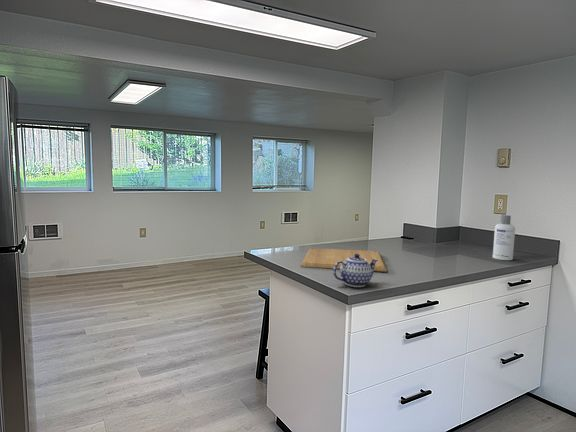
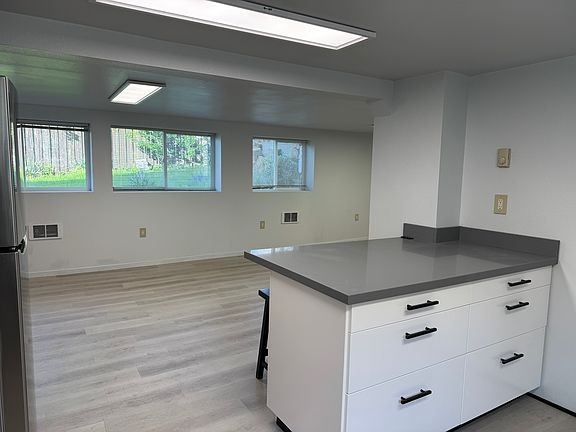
- chopping board (343, 258)
- teapot (356, 269)
- screw cap bottle (504, 237)
